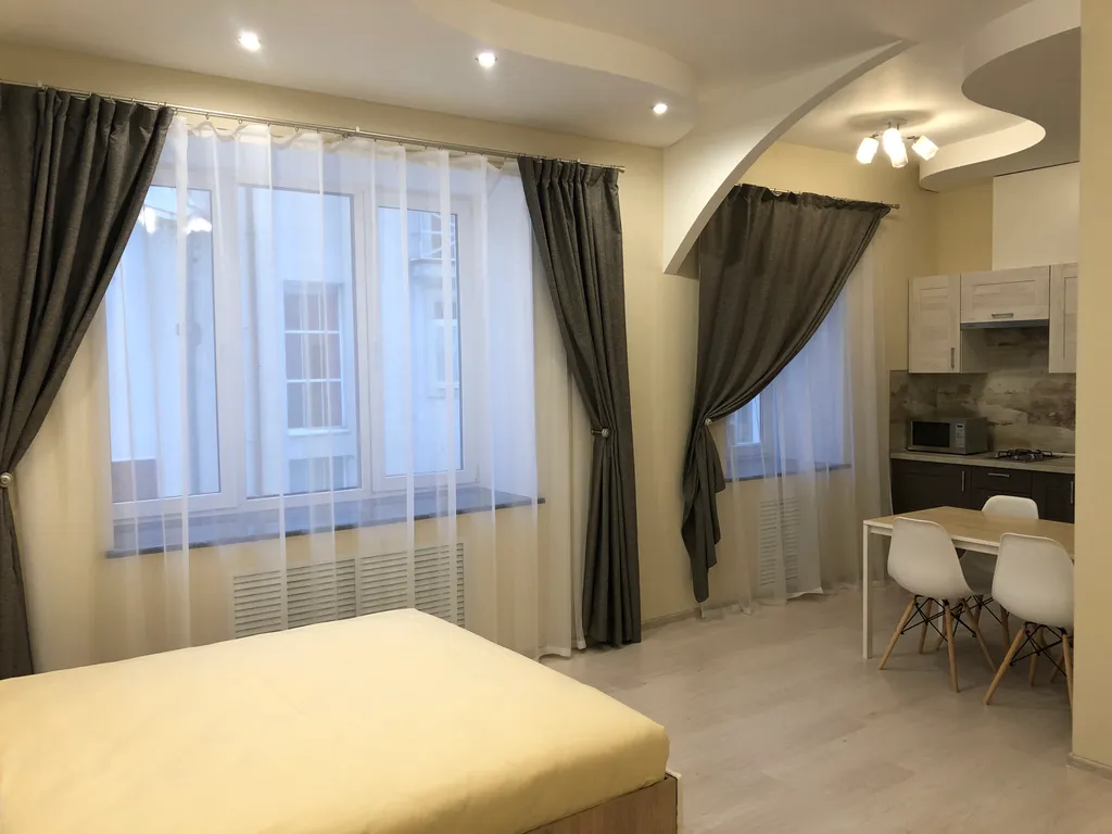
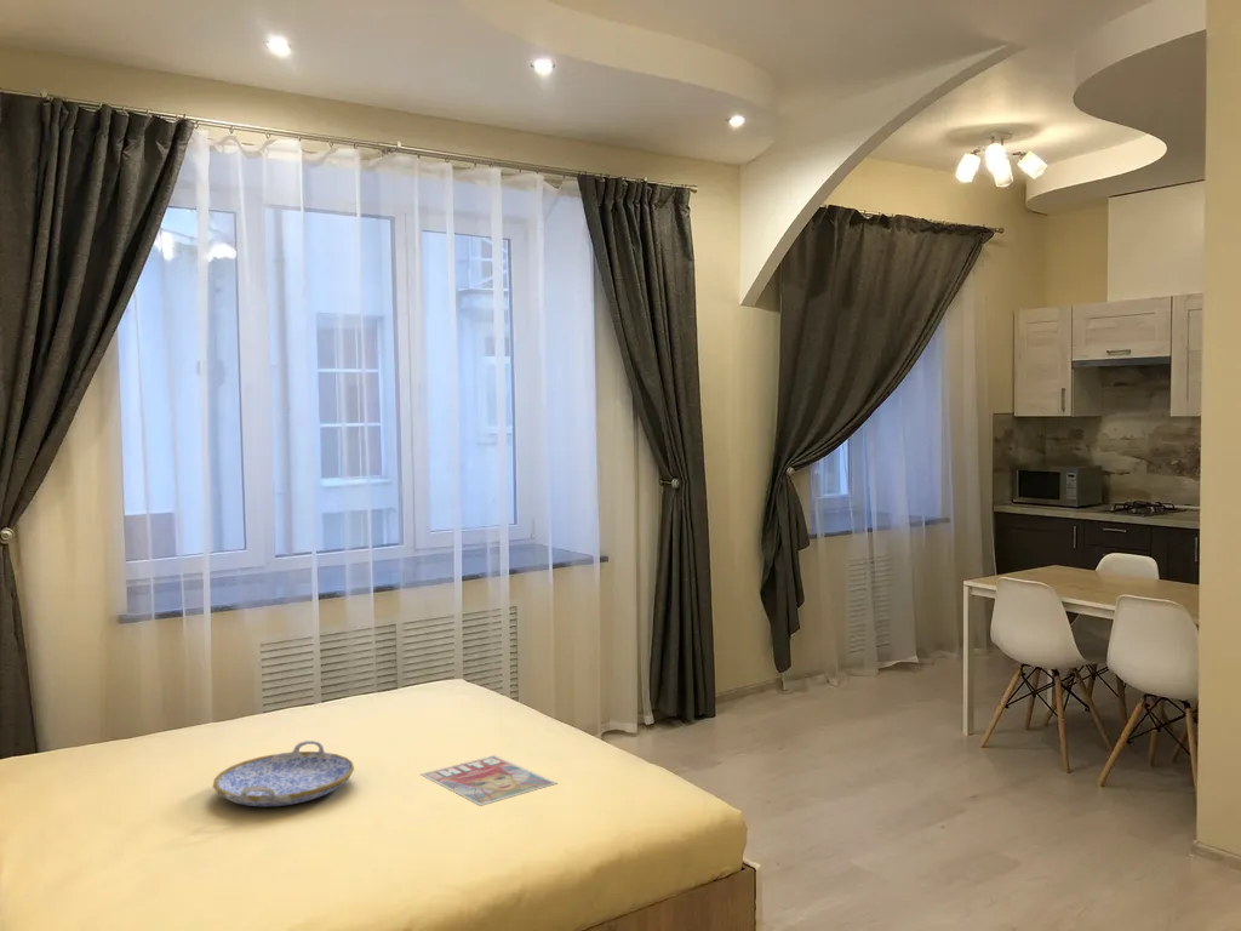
+ magazine (487, 778)
+ serving tray (285, 775)
